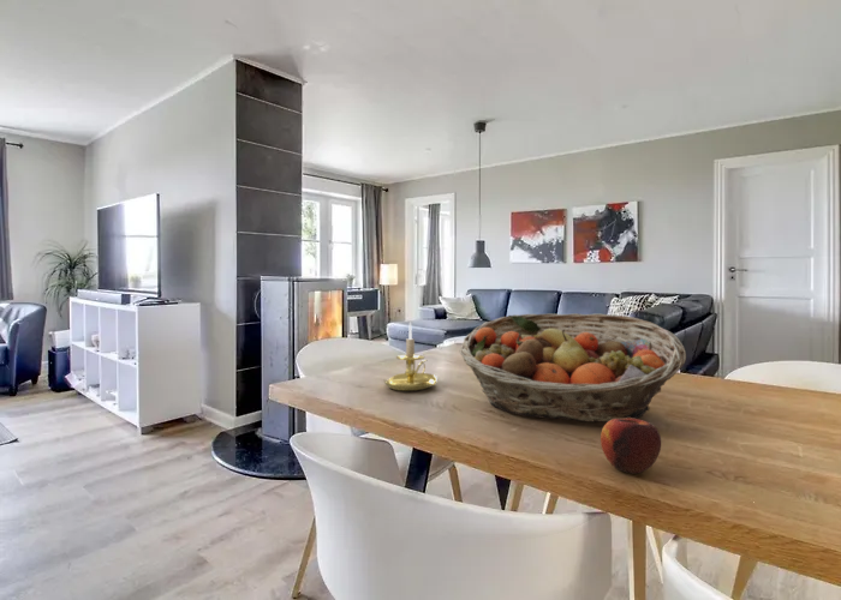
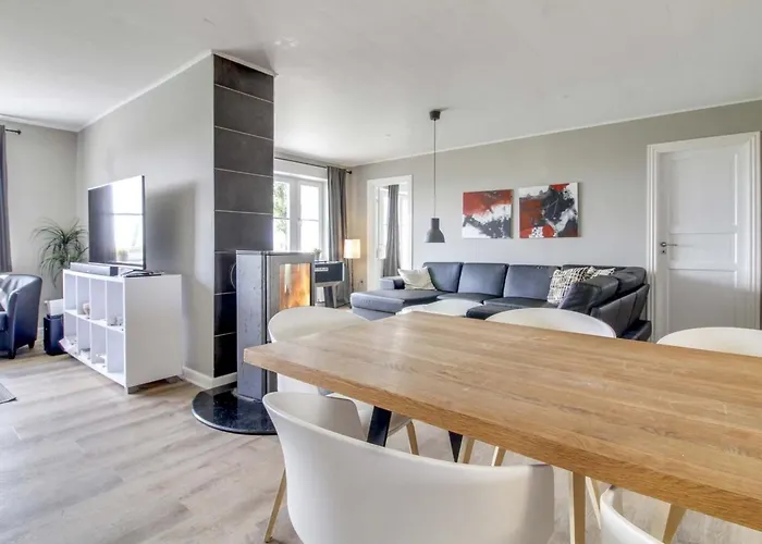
- fruit basket (563, 360)
- candle holder (412, 353)
- apple (630, 444)
